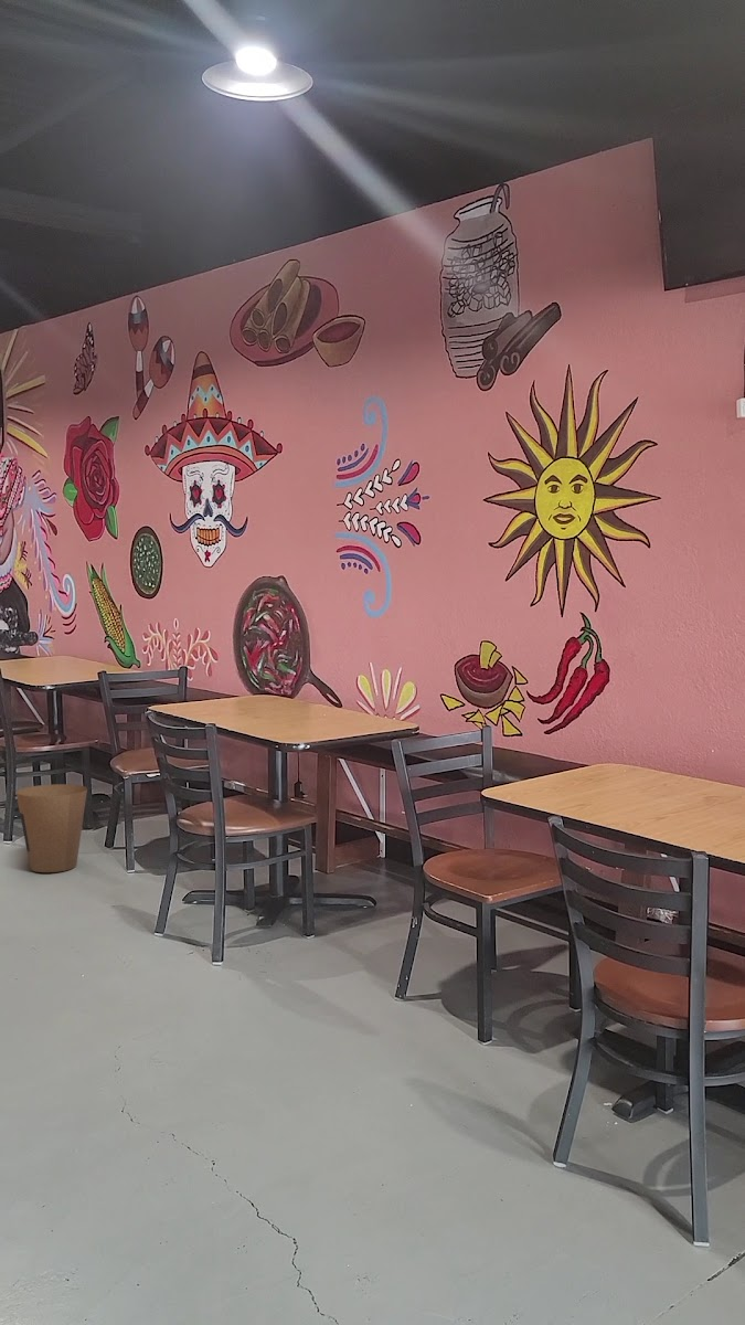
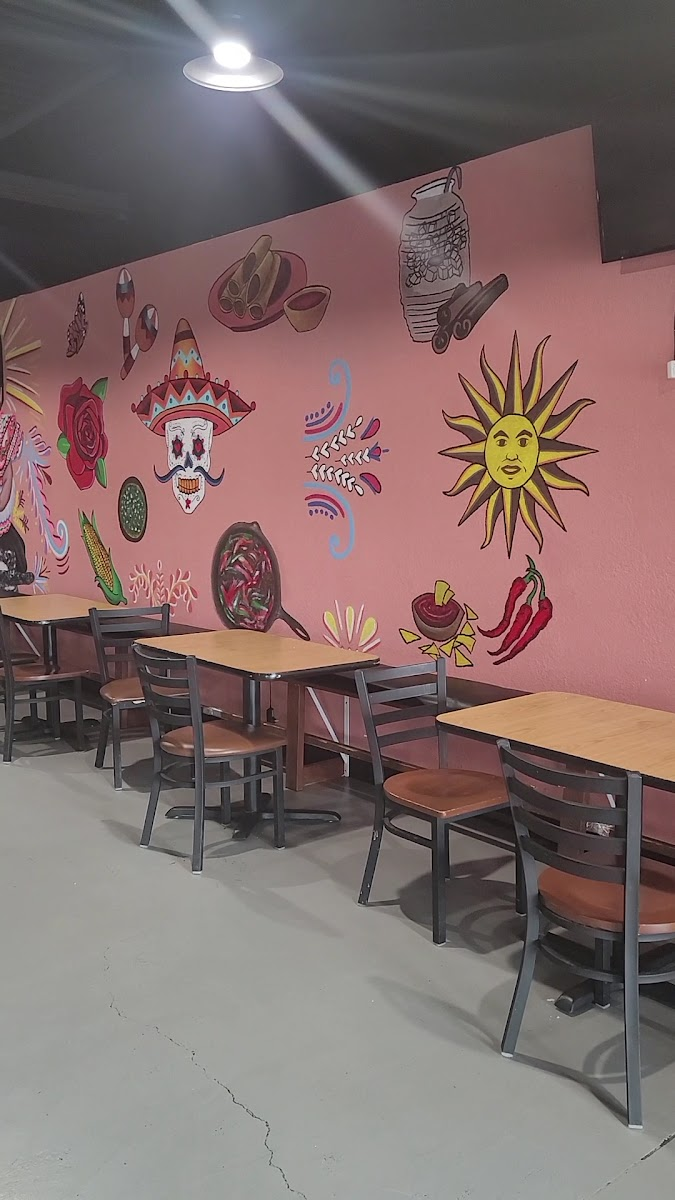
- trash can (52, 828)
